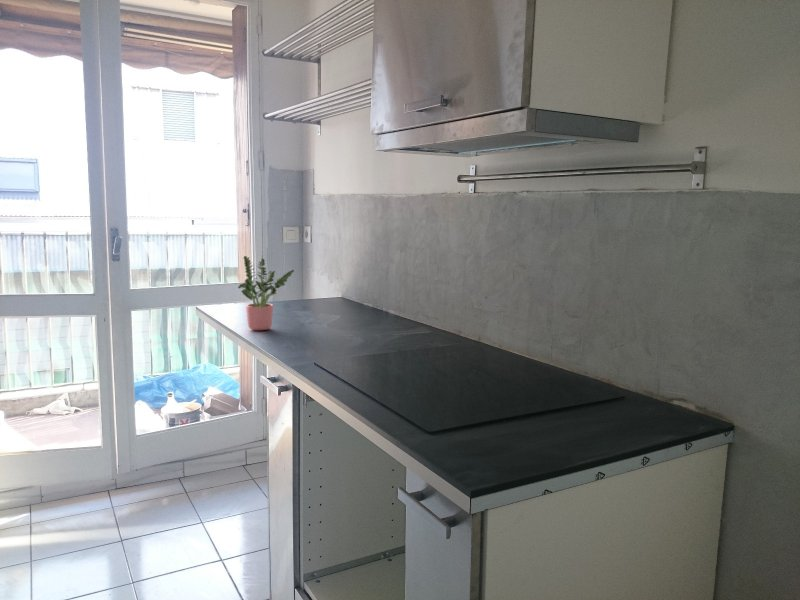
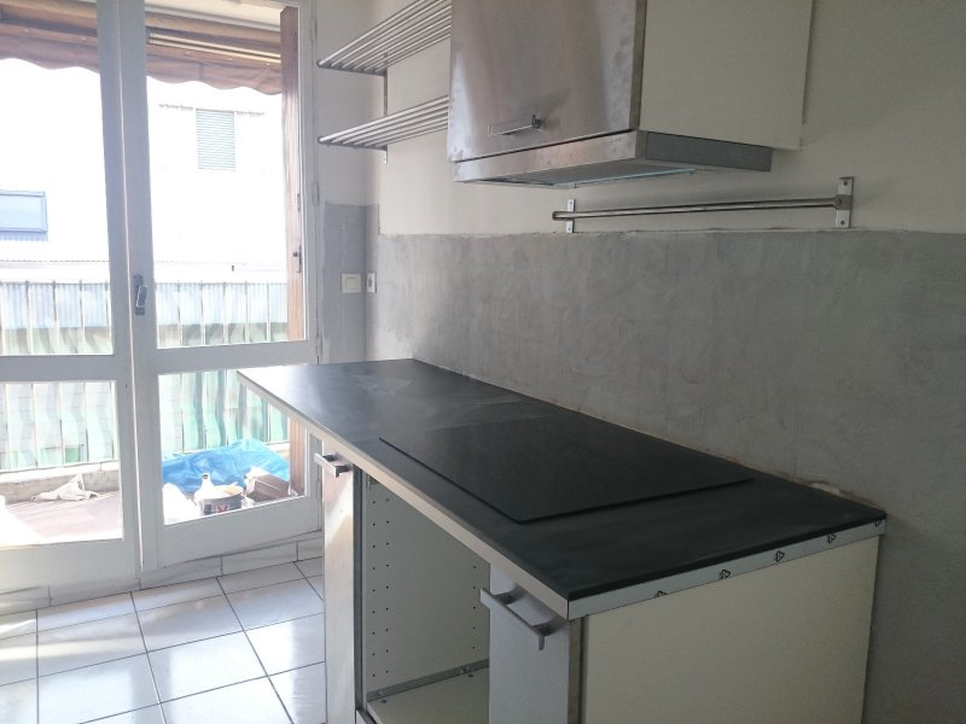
- potted plant (262, 291)
